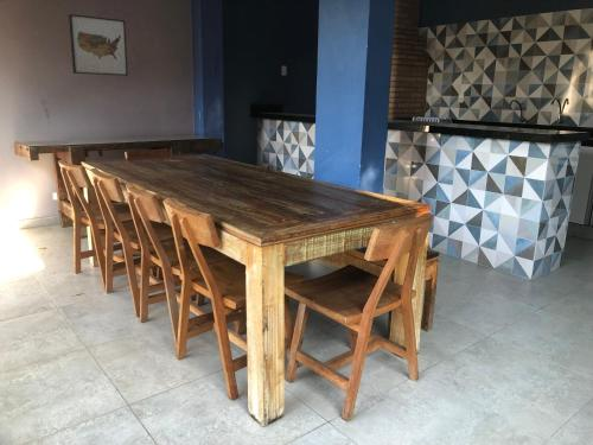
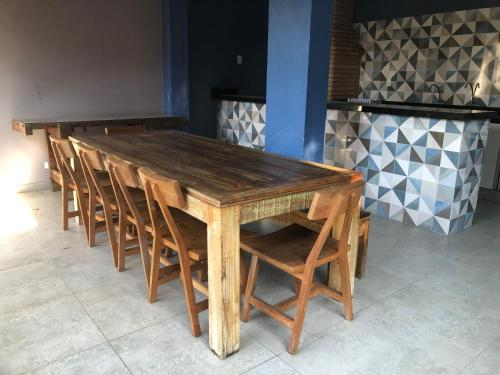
- wall art (98, 46)
